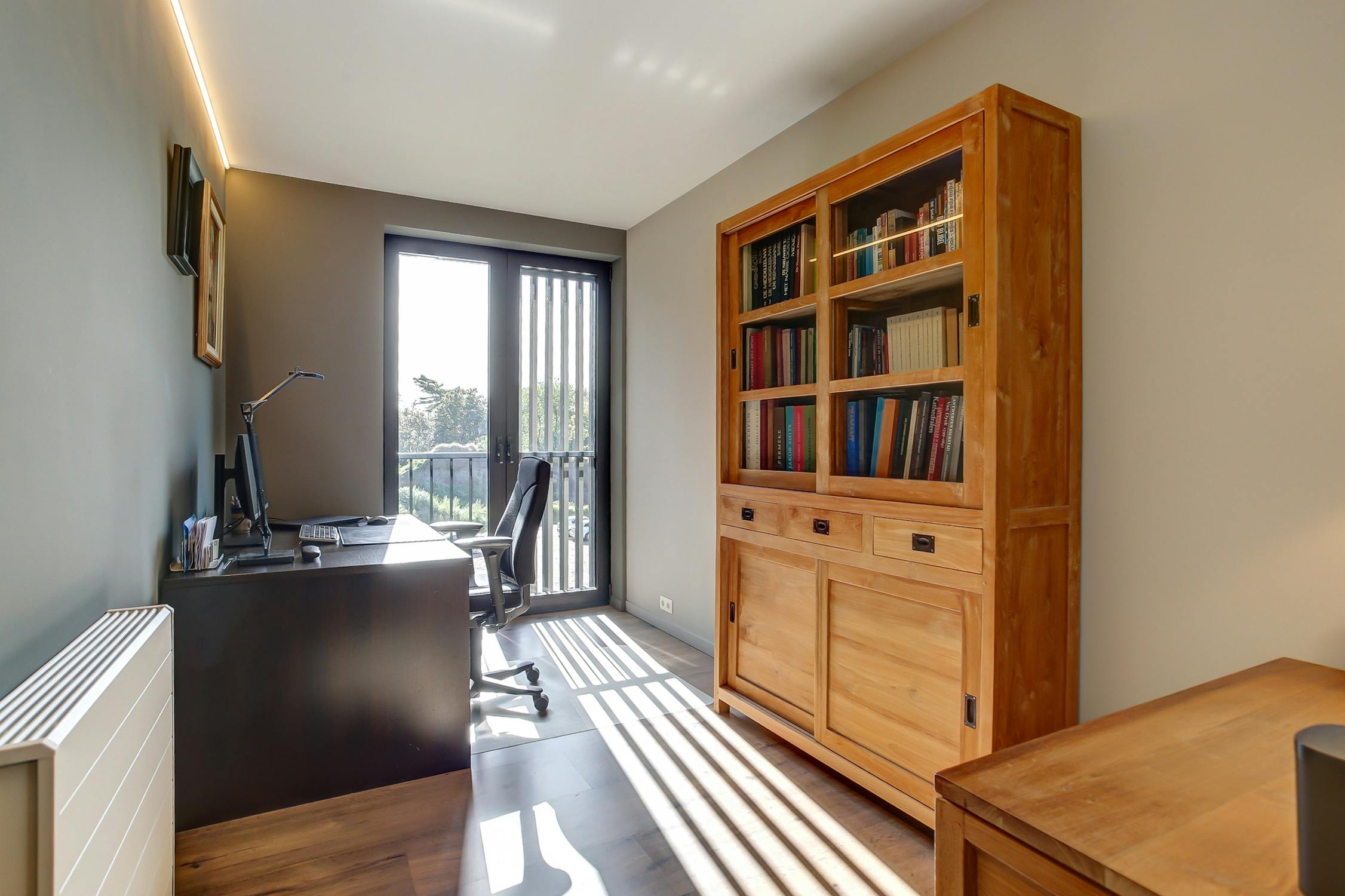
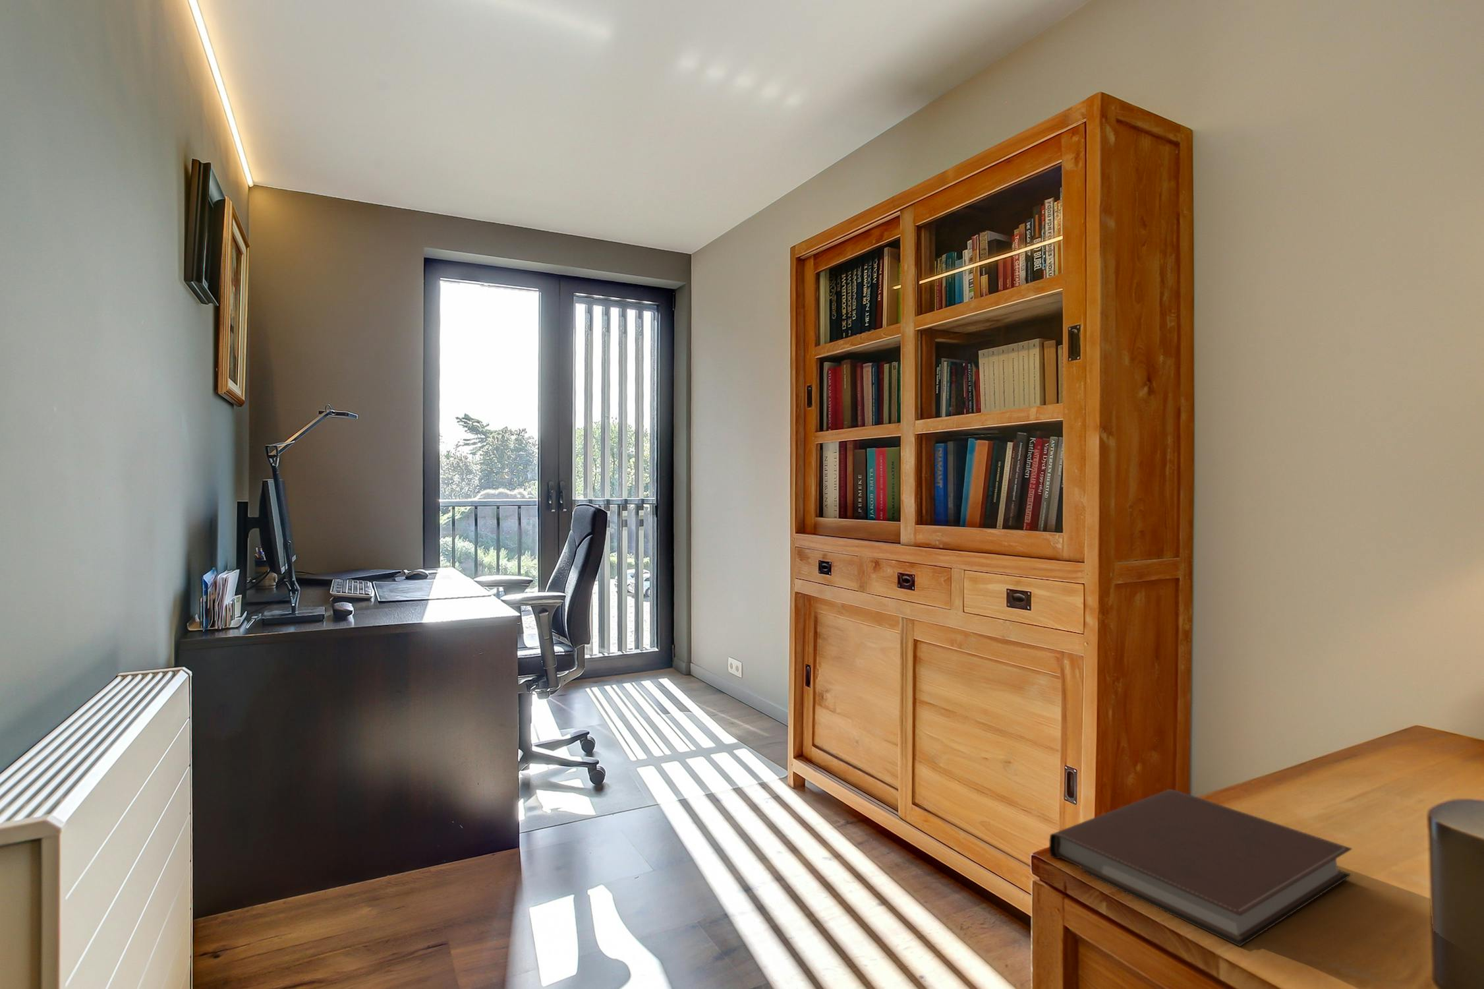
+ notebook (1197, 852)
